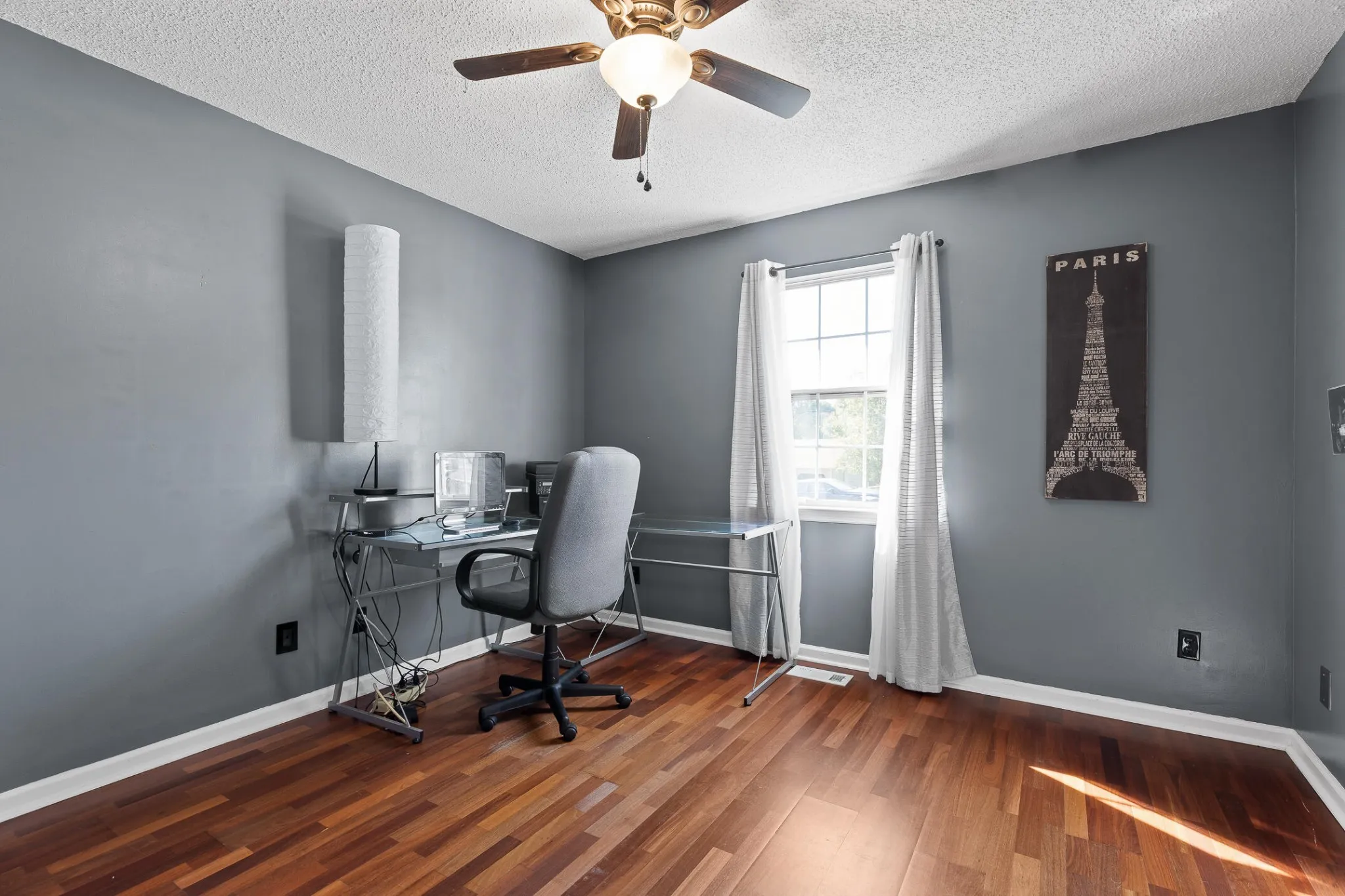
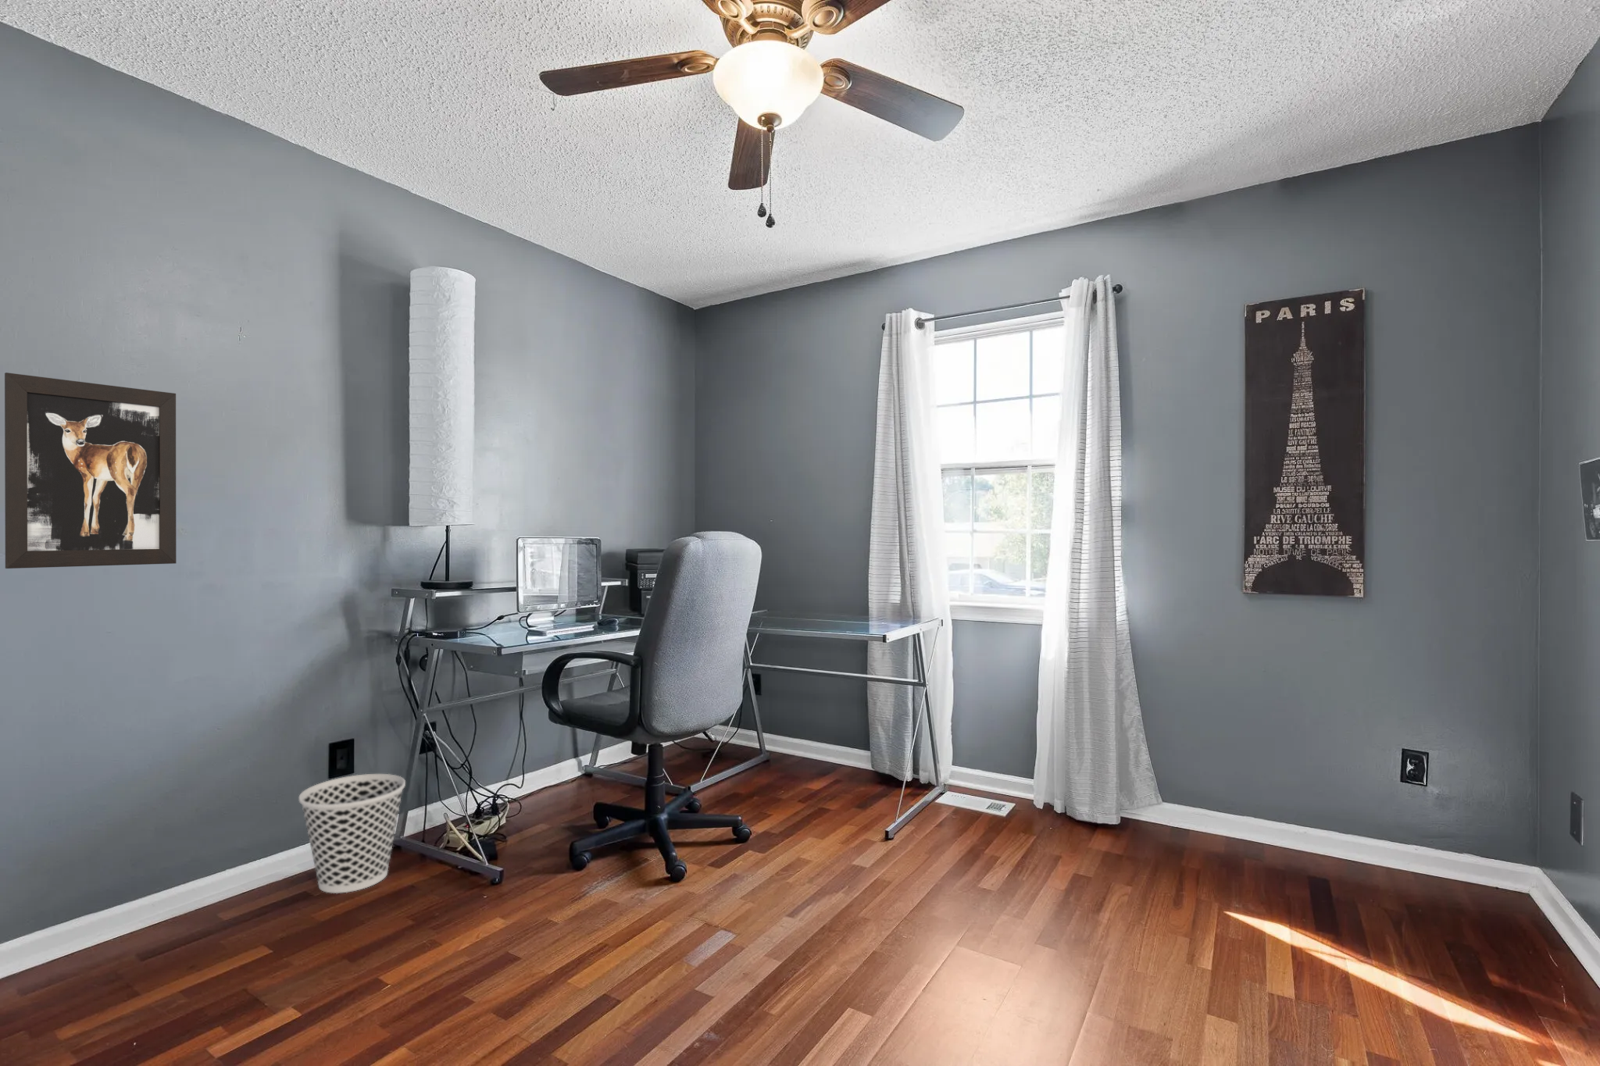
+ wastebasket (353, 833)
+ wall art (96, 475)
